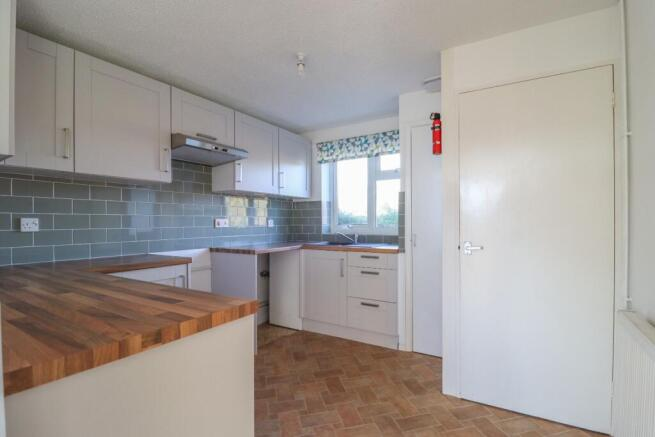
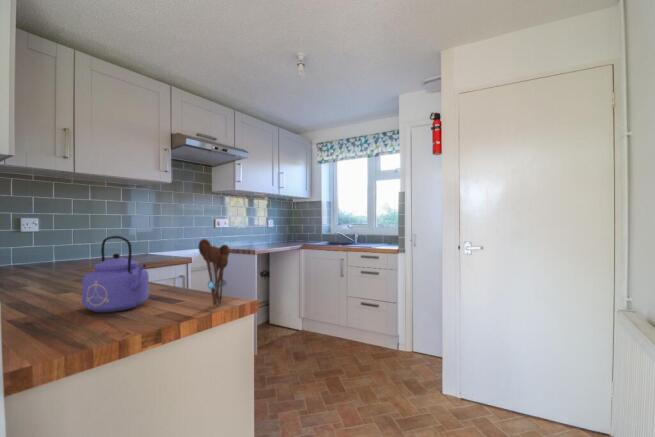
+ kettle (121, 272)
+ utensil holder (214, 272)
